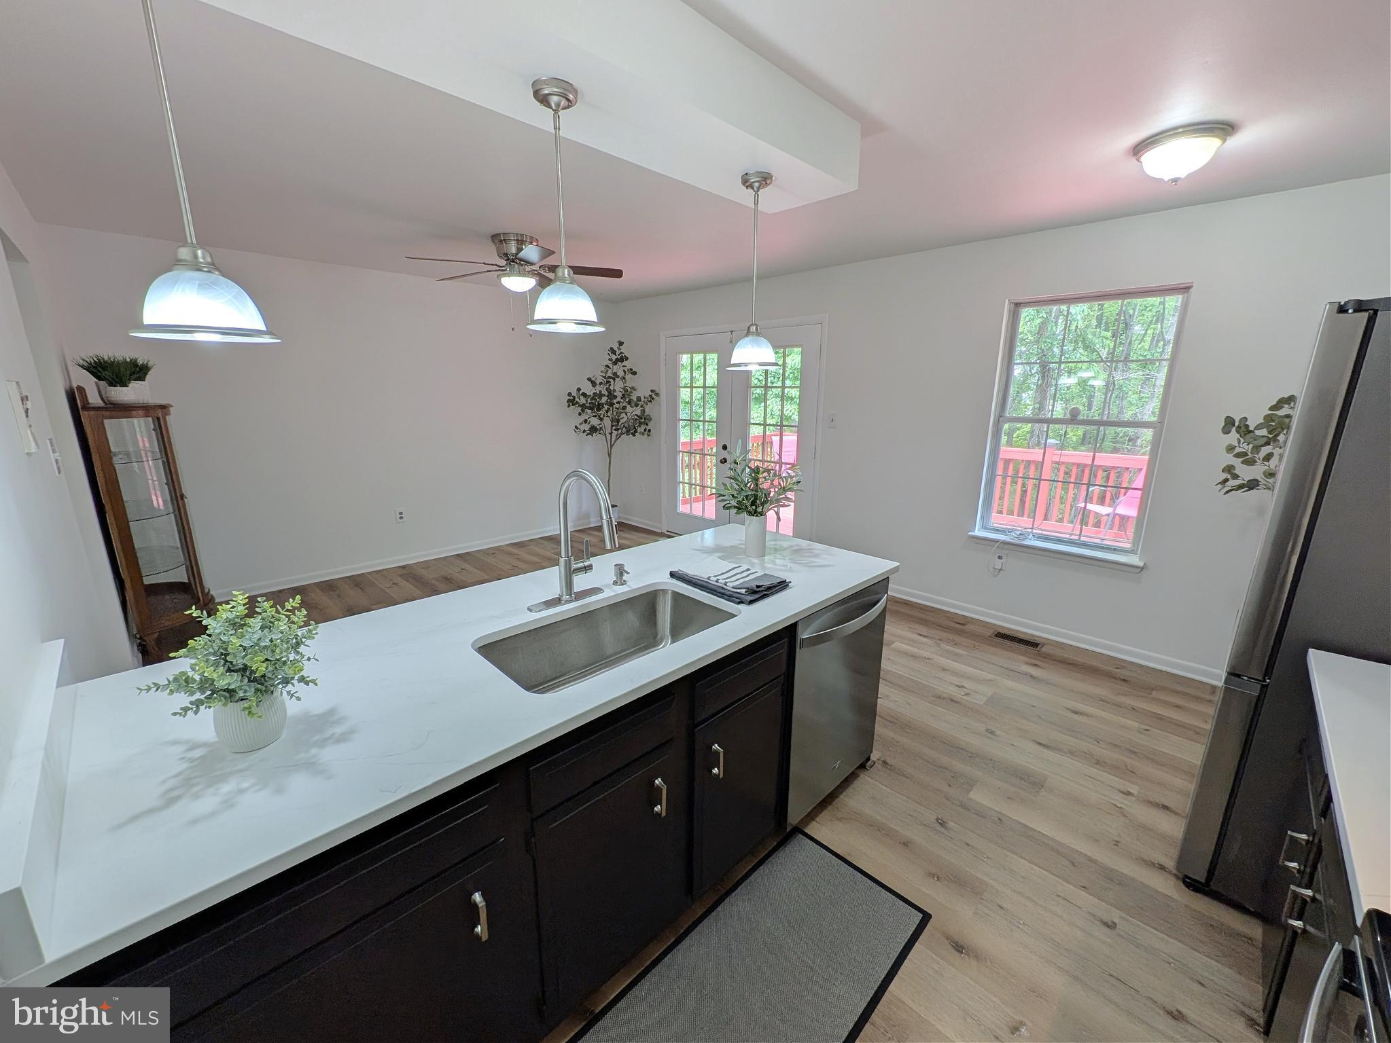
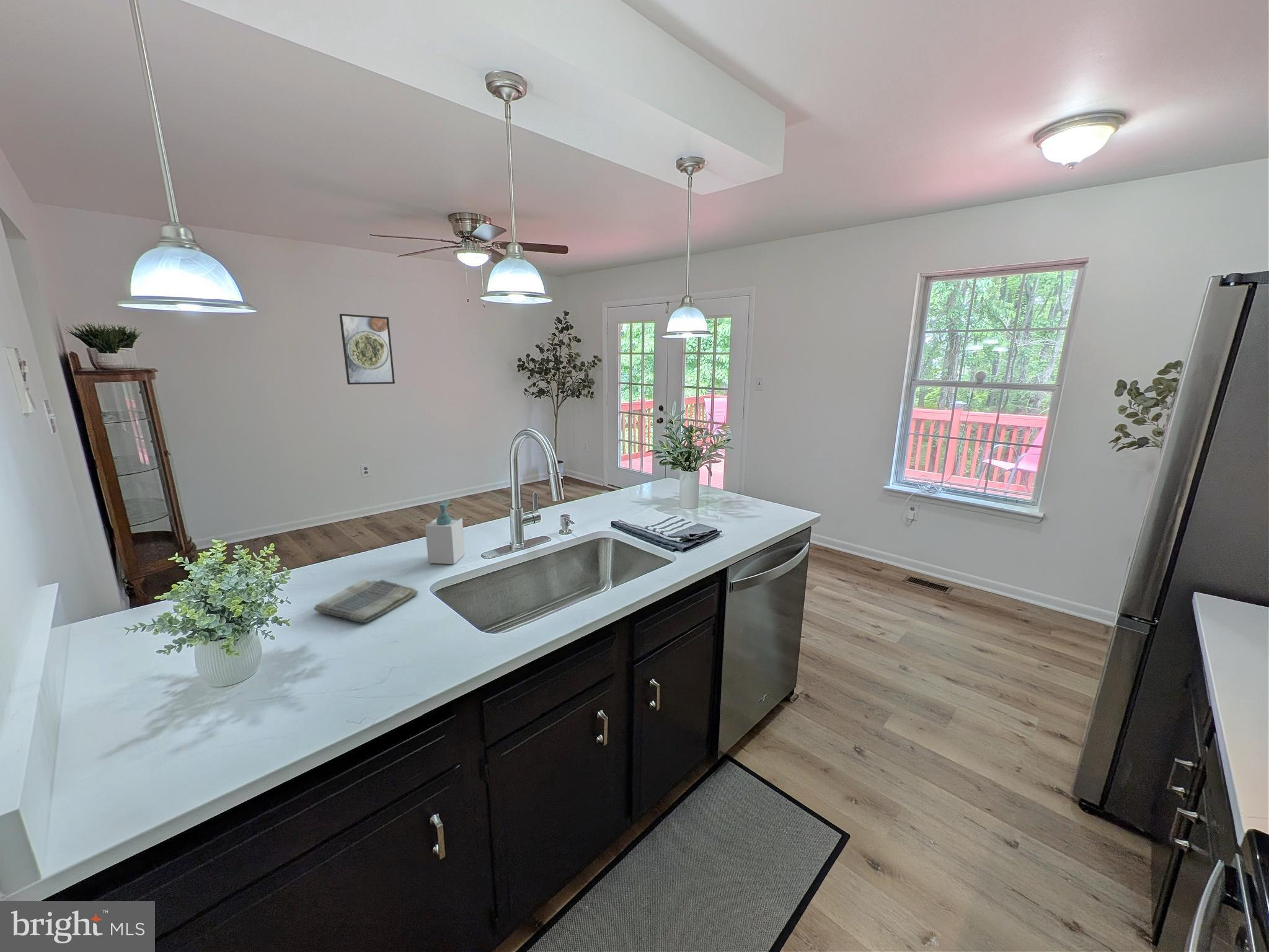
+ soap bottle (444, 531)
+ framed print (368, 350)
+ dish towel (368, 597)
